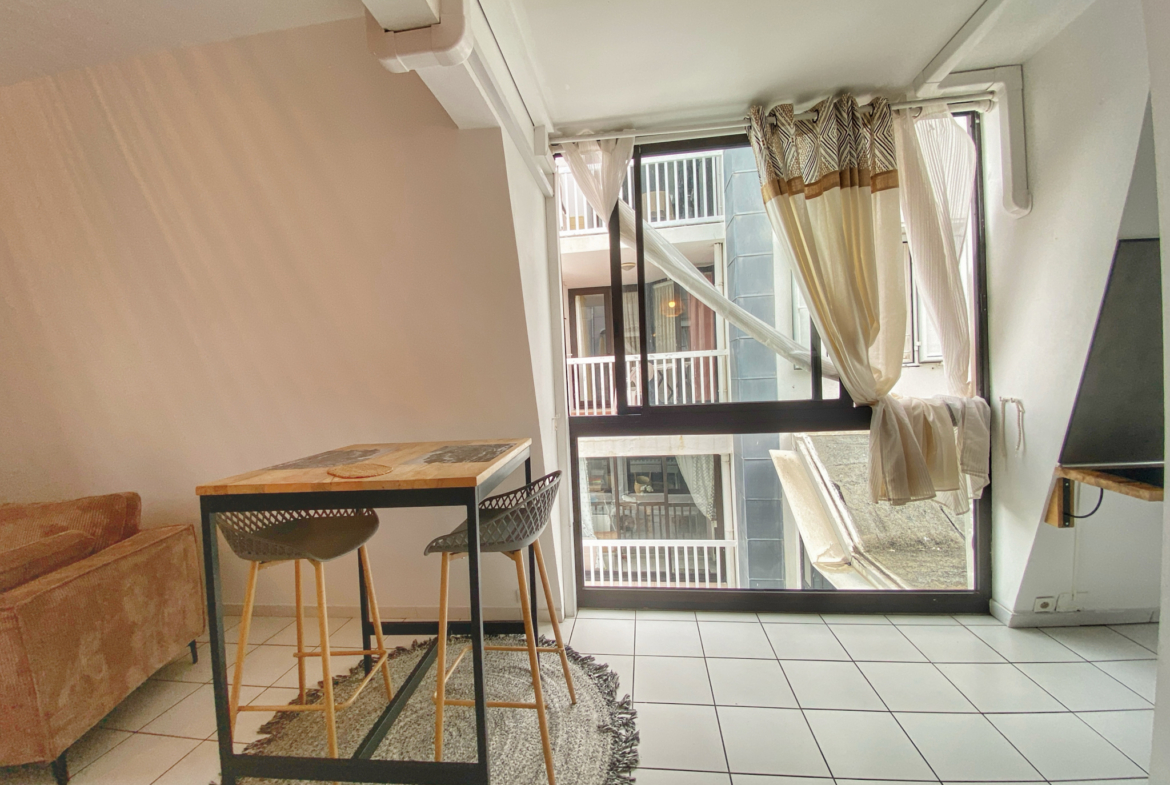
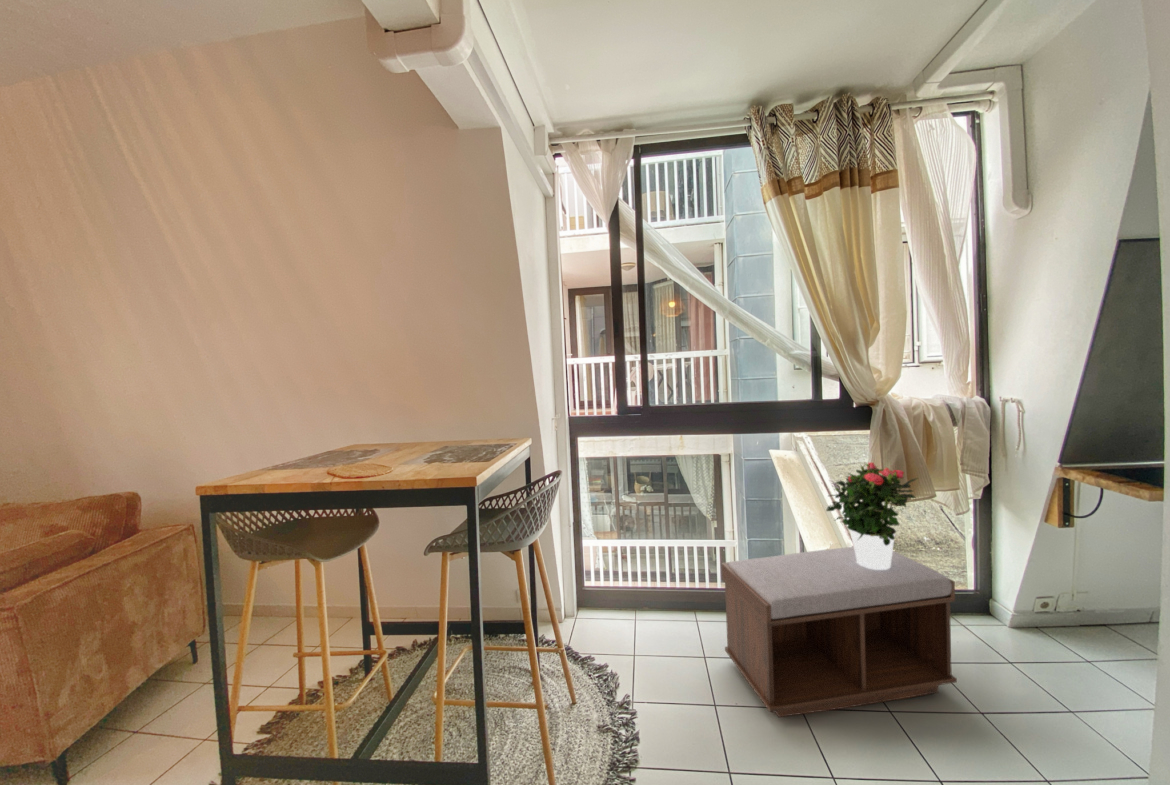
+ bench (832, 622)
+ potted flower (873, 513)
